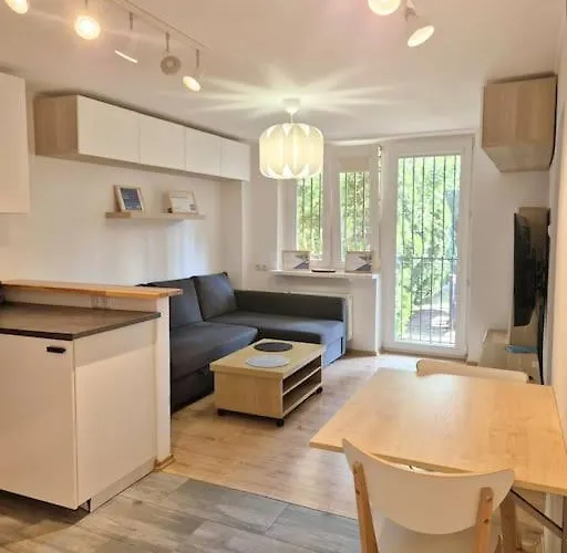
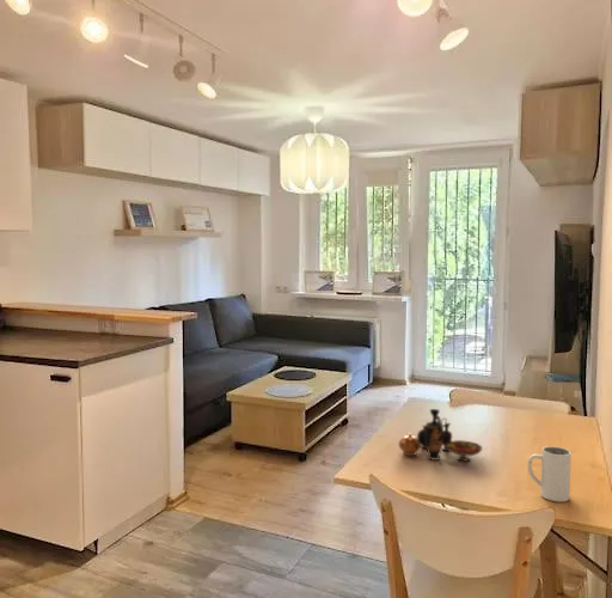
+ vase (440, 429)
+ mug (549, 472)
